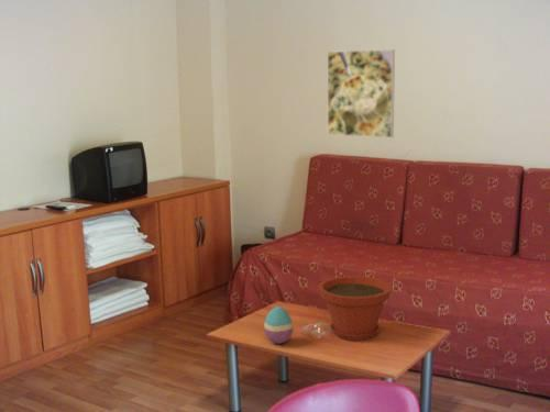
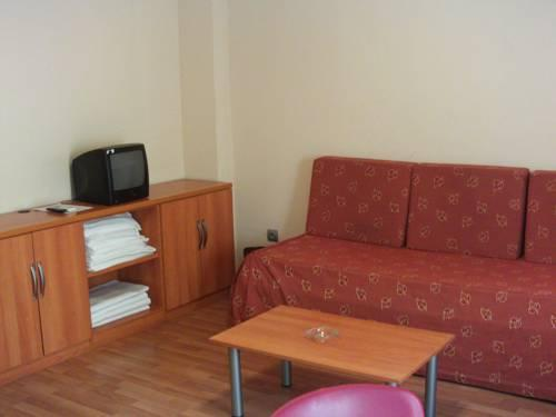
- decorative egg (278, 324)
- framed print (360, 93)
- plant pot (354, 310)
